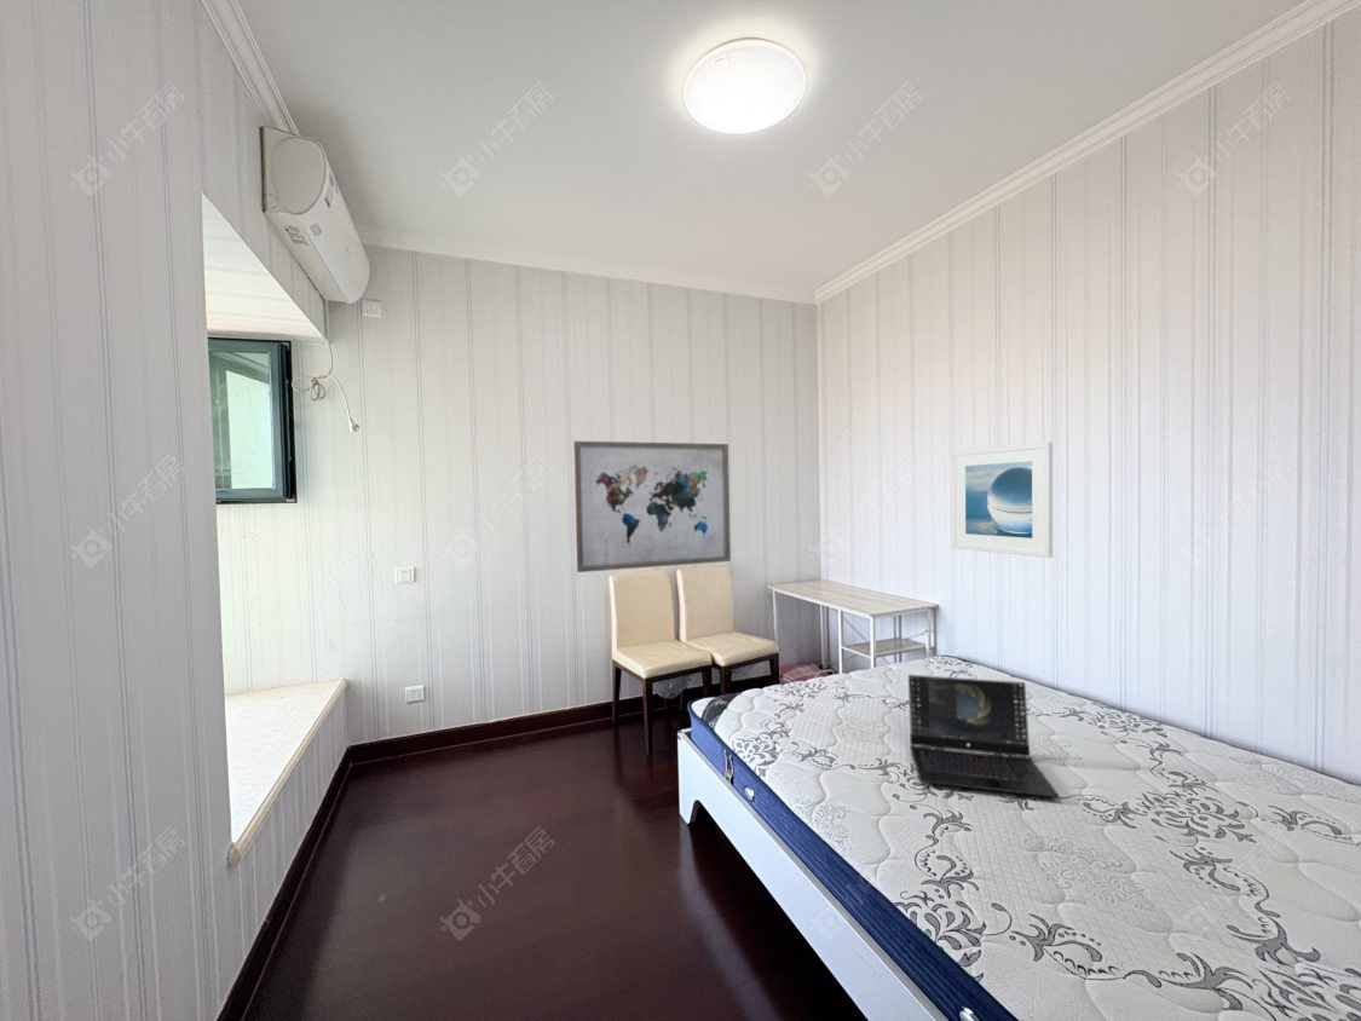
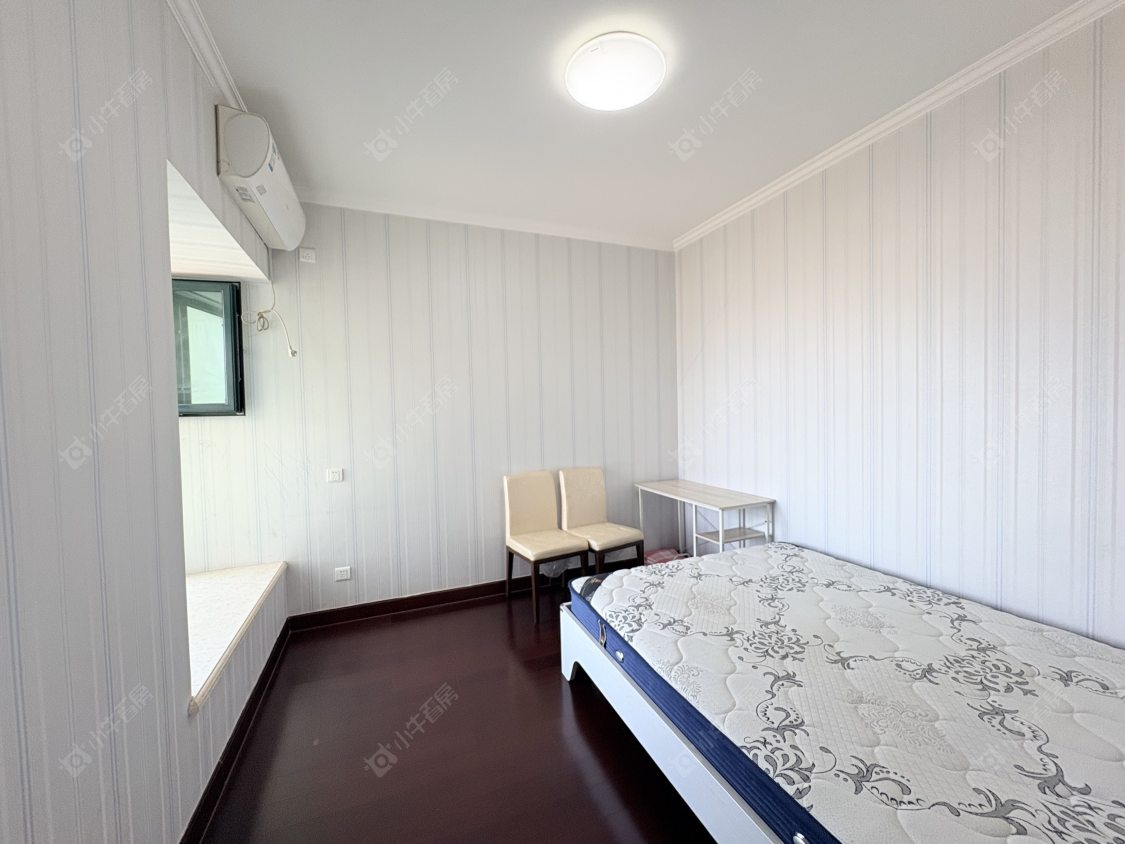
- wall art (656, 504)
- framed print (997, 500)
- laptop (975, 731)
